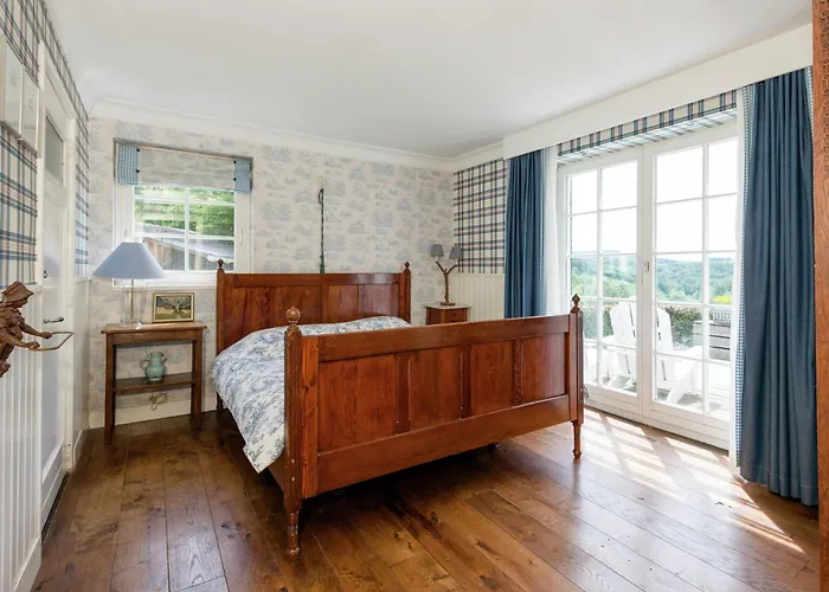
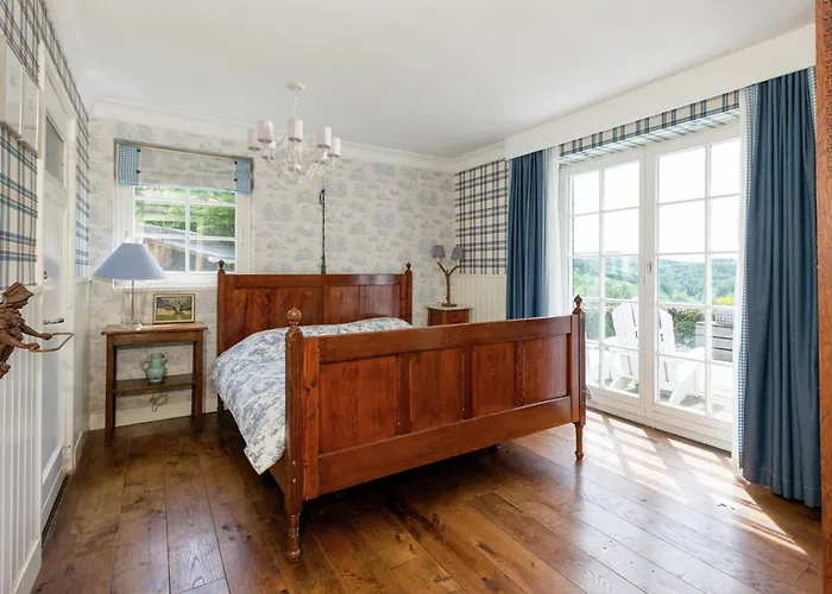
+ chandelier (295, 132)
